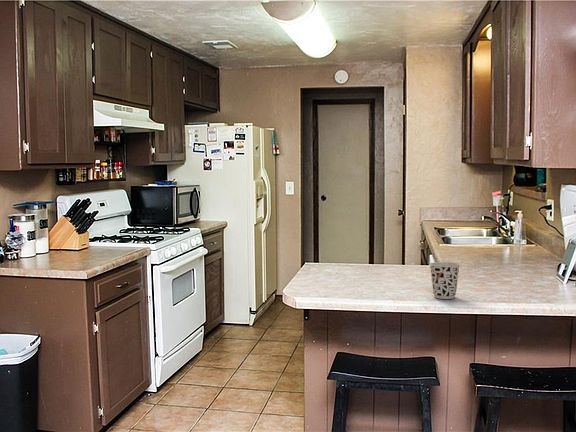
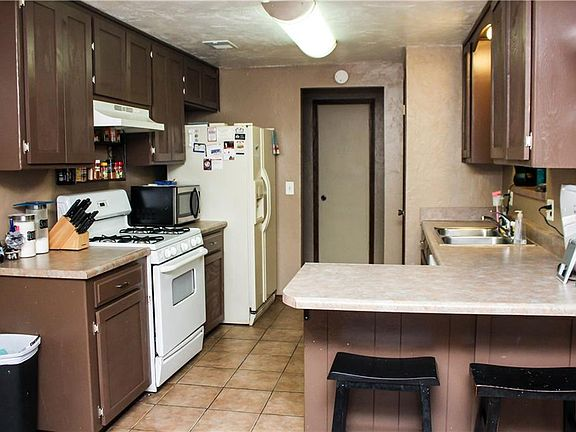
- cup (444, 280)
